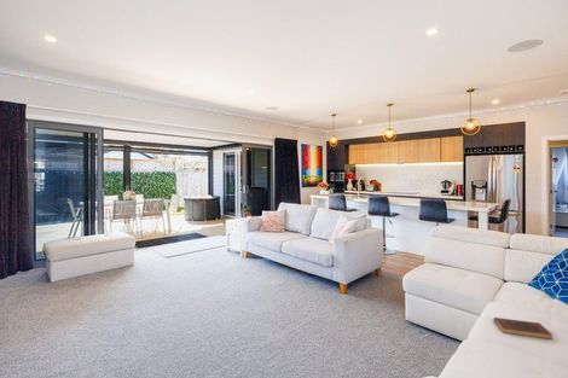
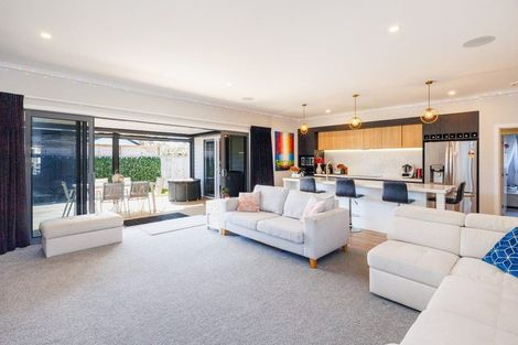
- book (521, 327)
